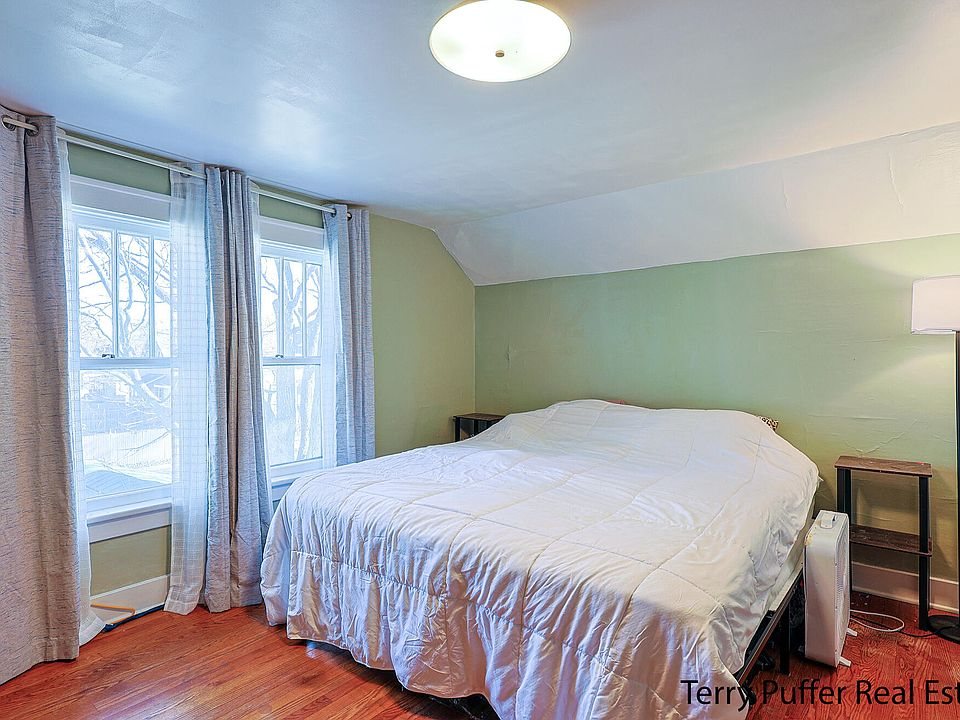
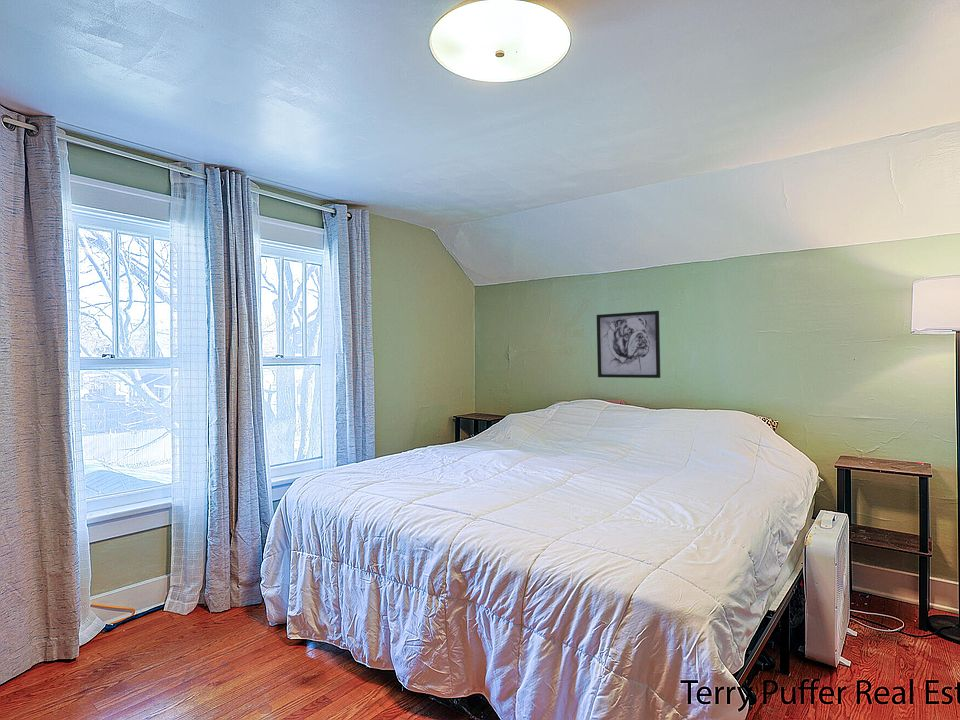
+ wall art (627, 345)
